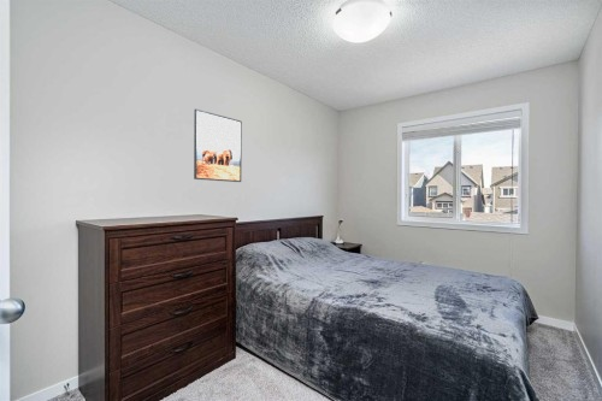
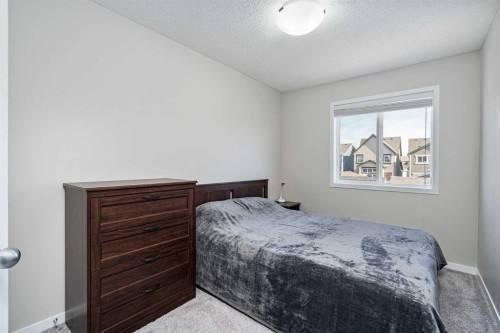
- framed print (219, 148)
